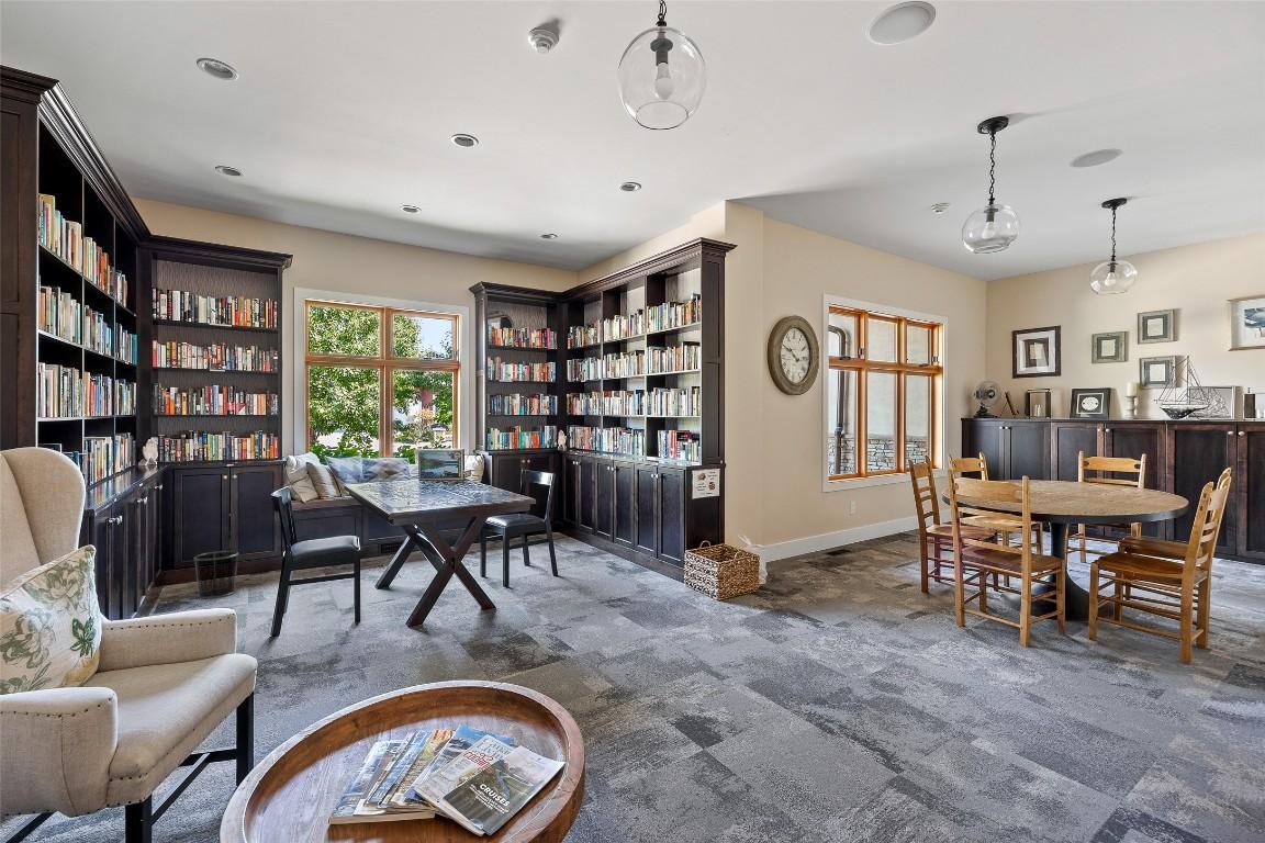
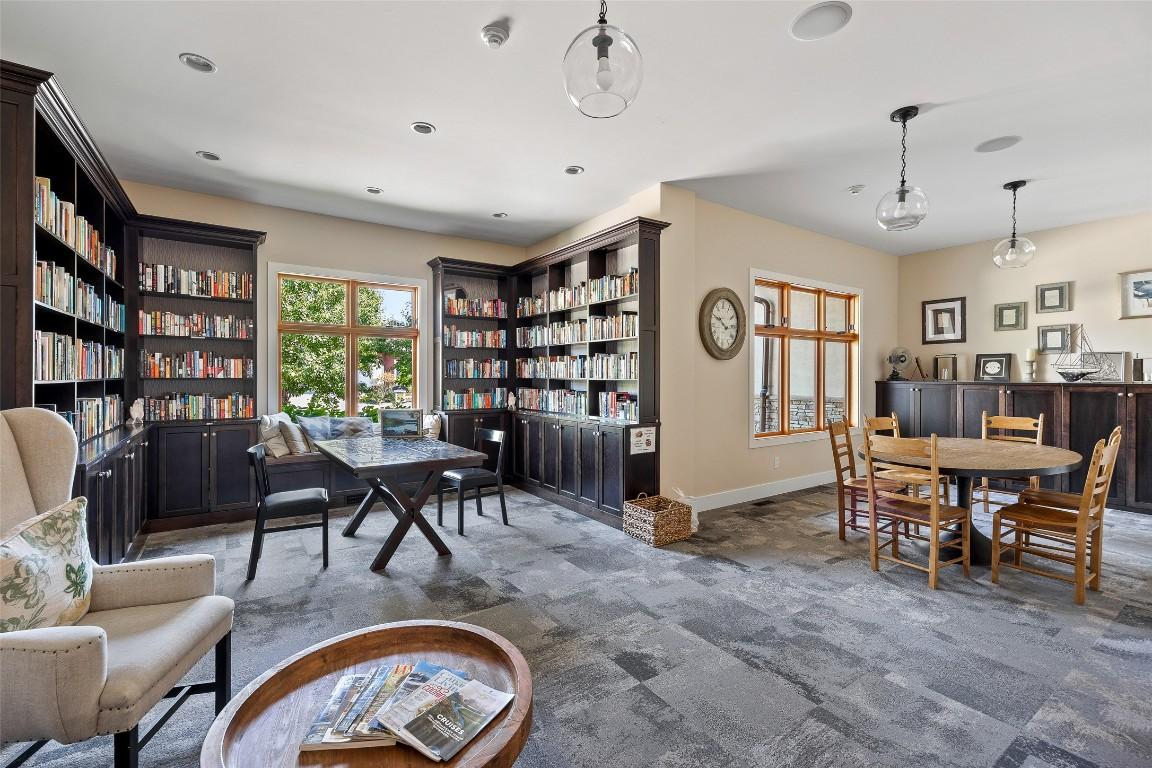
- waste bin (216, 574)
